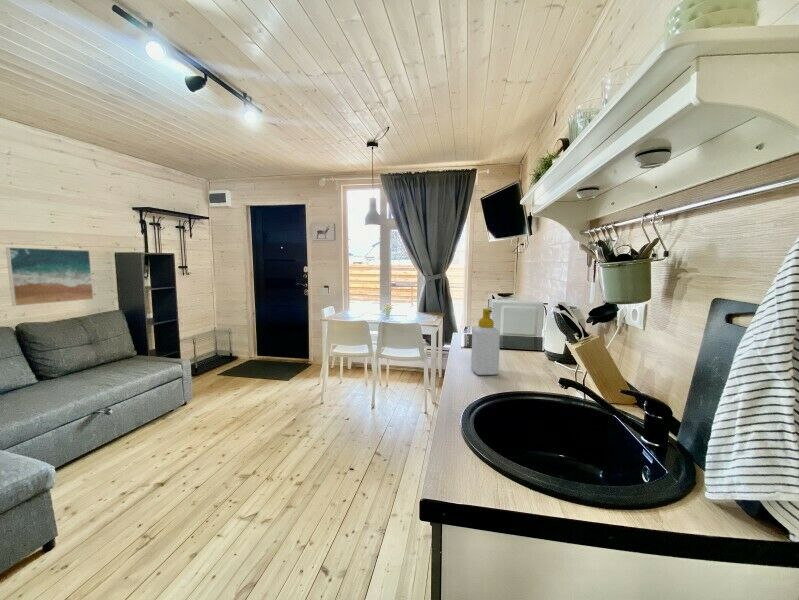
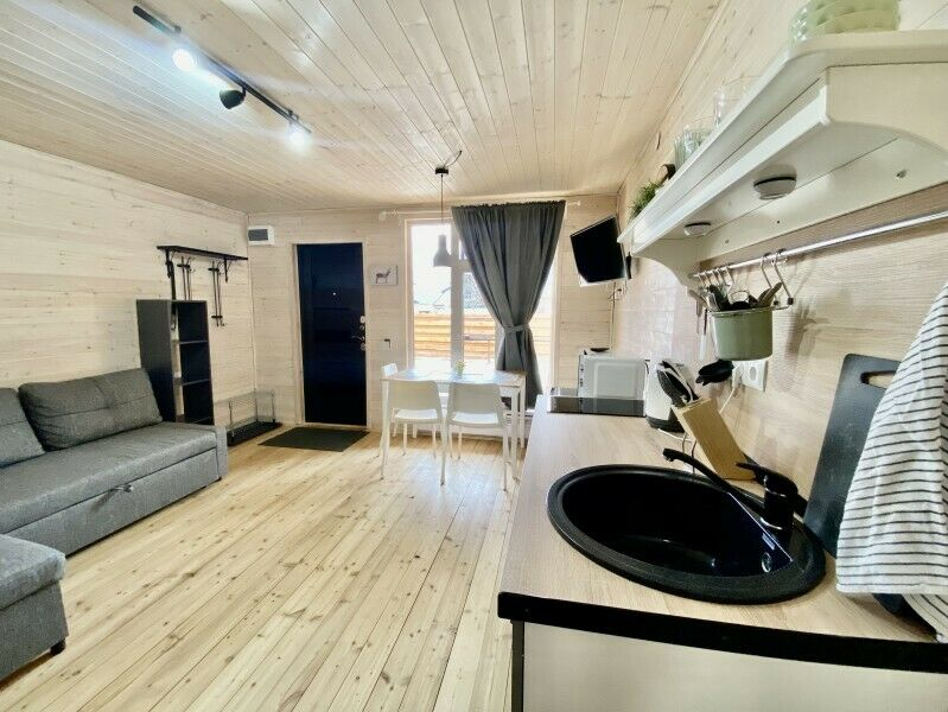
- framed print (54, 275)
- soap bottle (485, 340)
